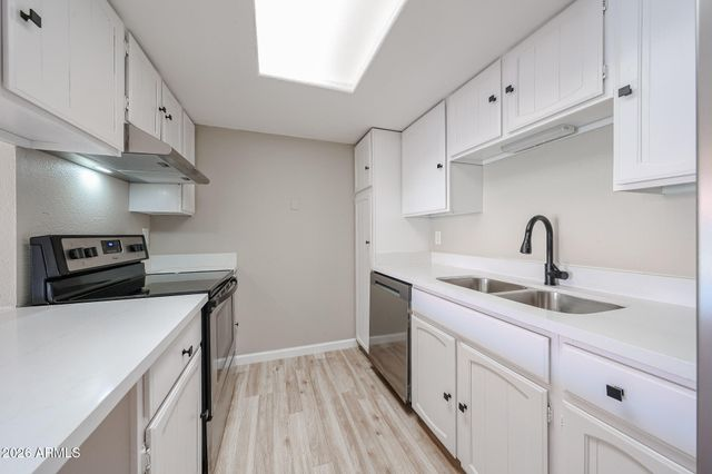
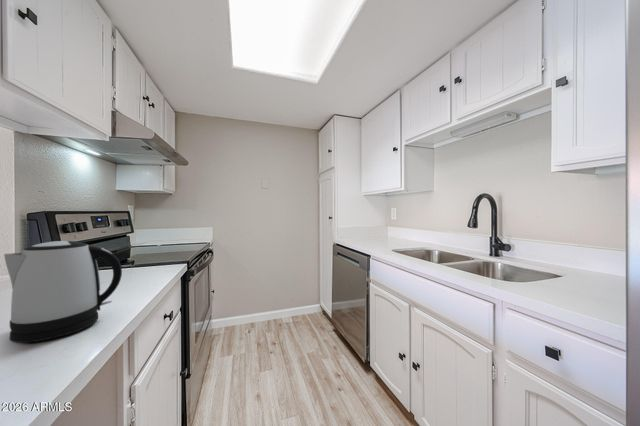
+ kettle (70, 282)
